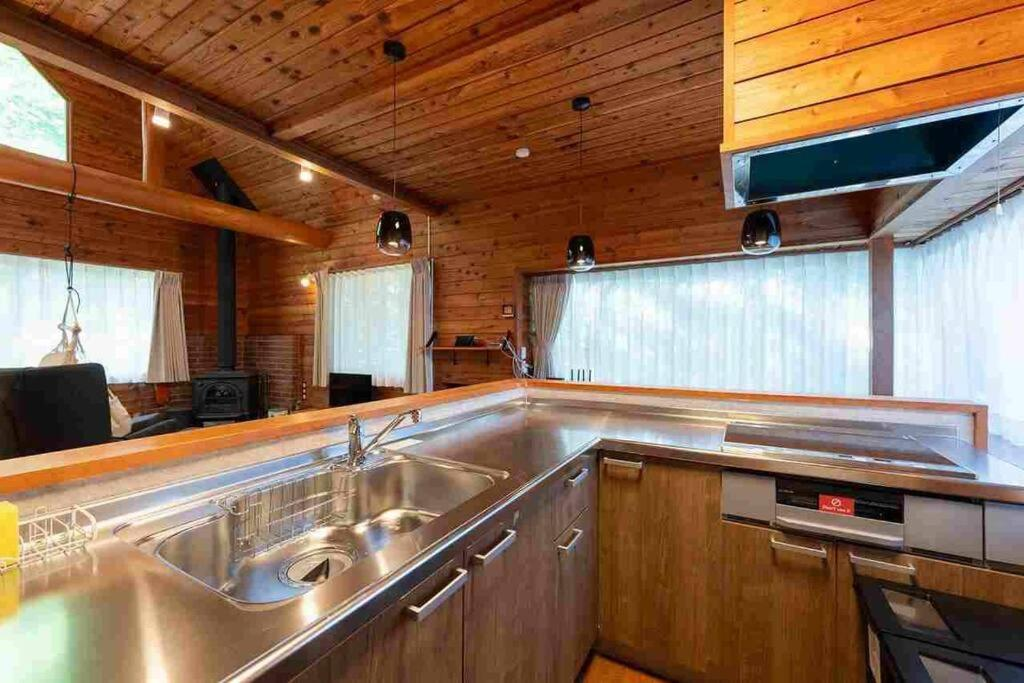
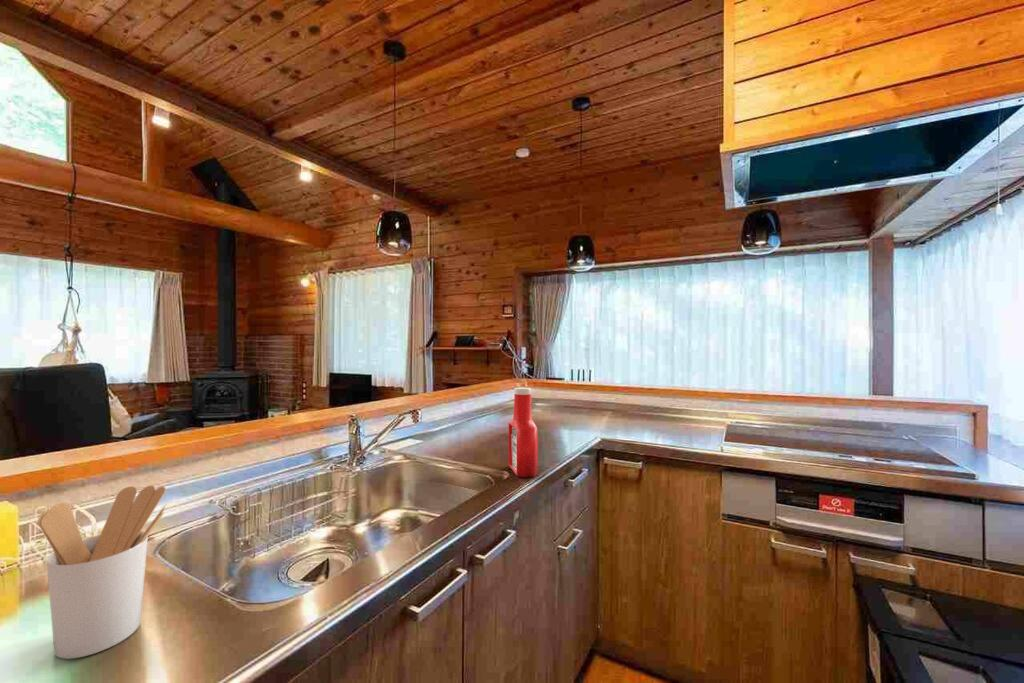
+ utensil holder (113, 559)
+ soap bottle (522, 429)
